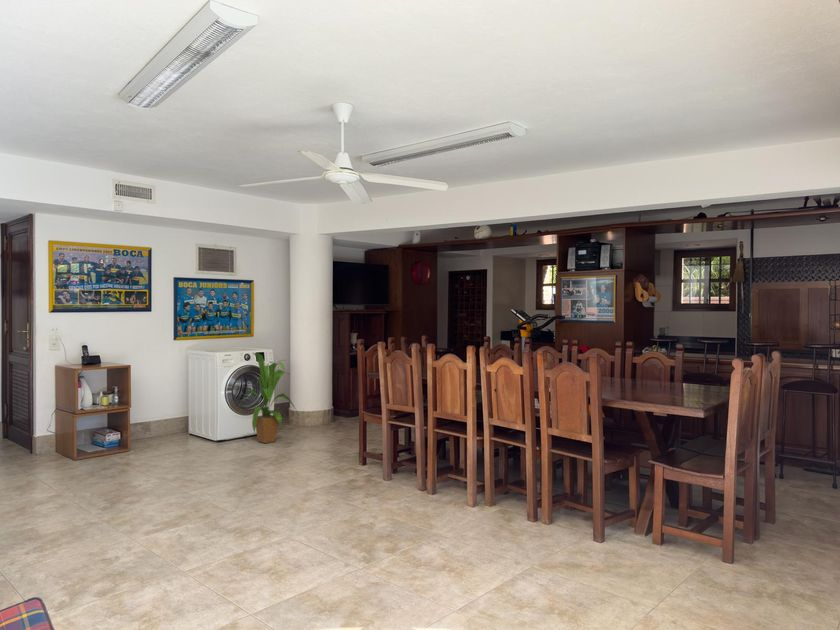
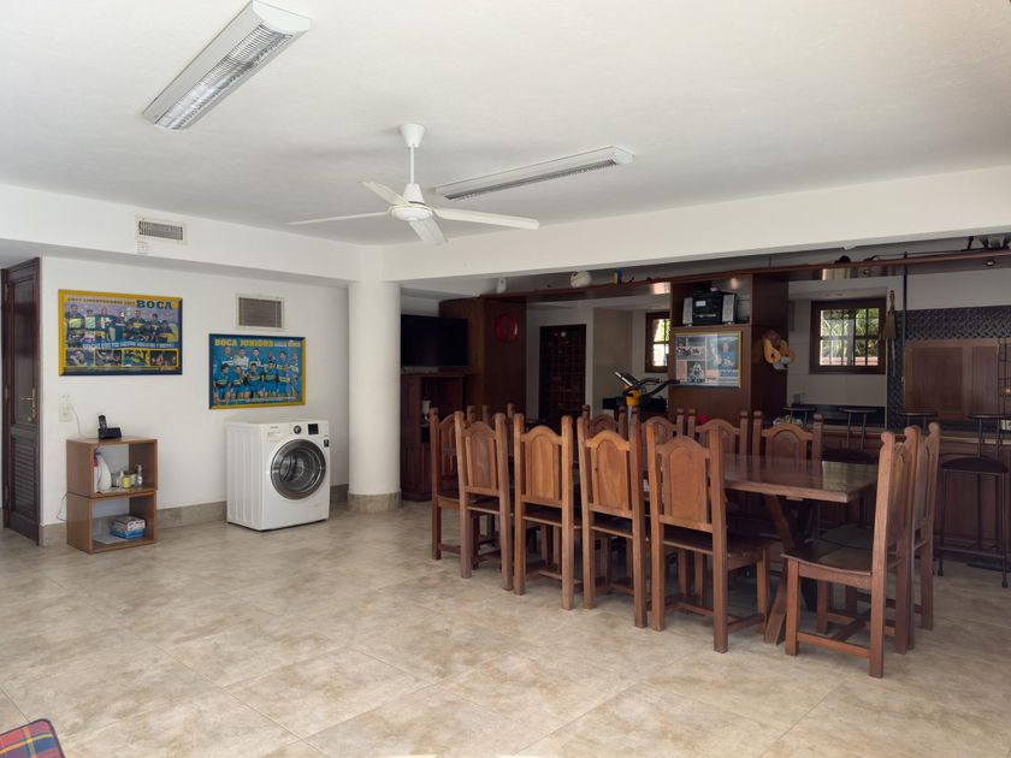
- house plant (272, 394)
